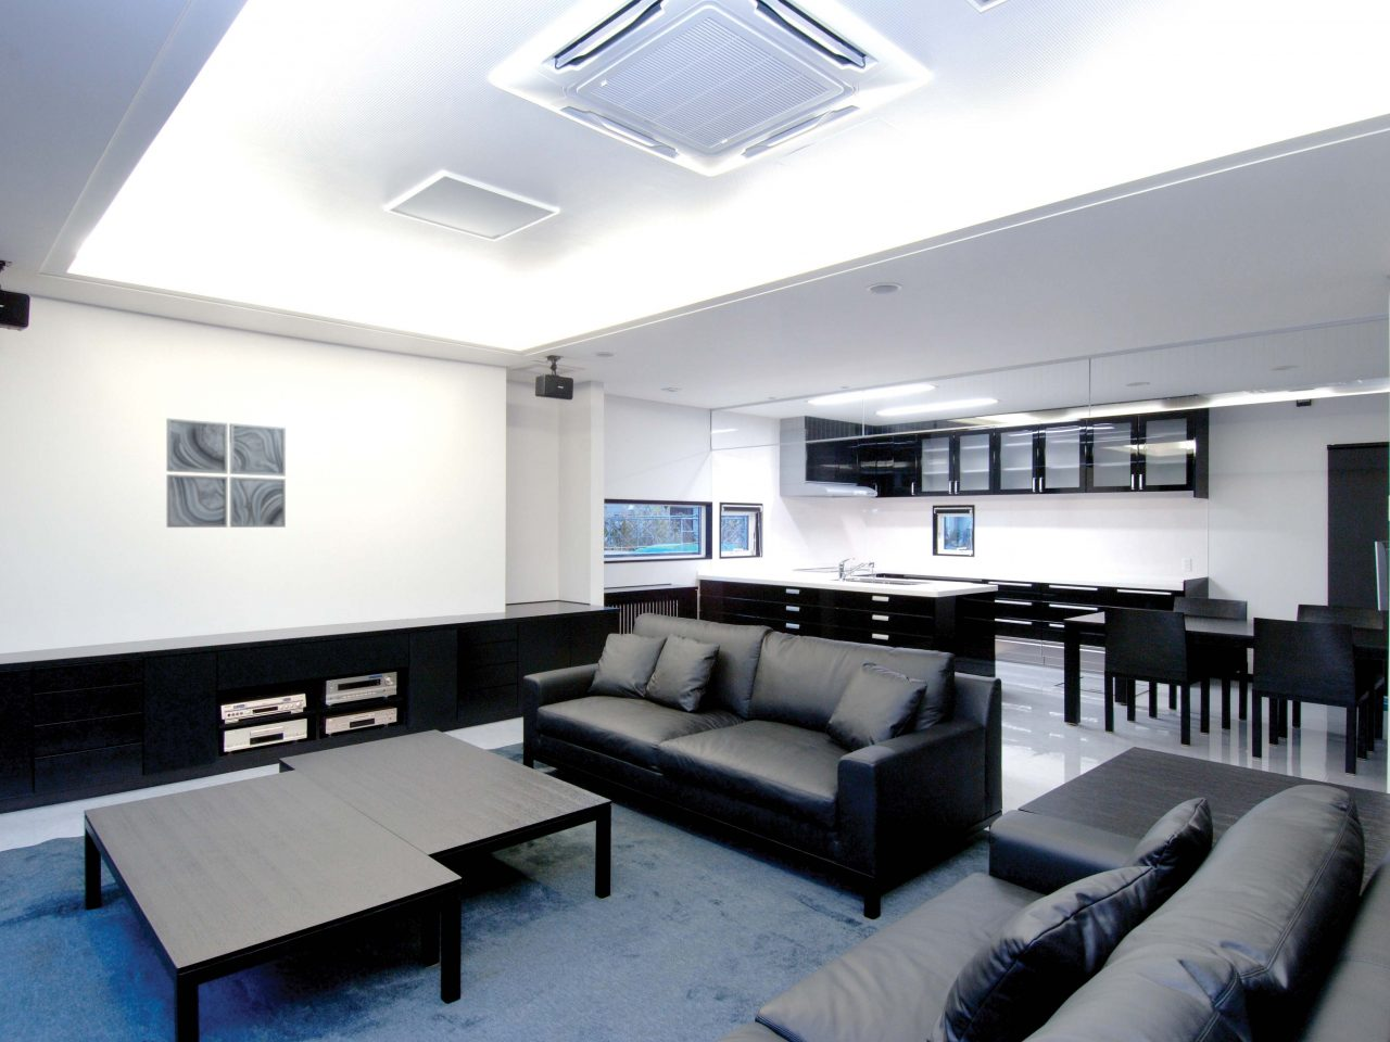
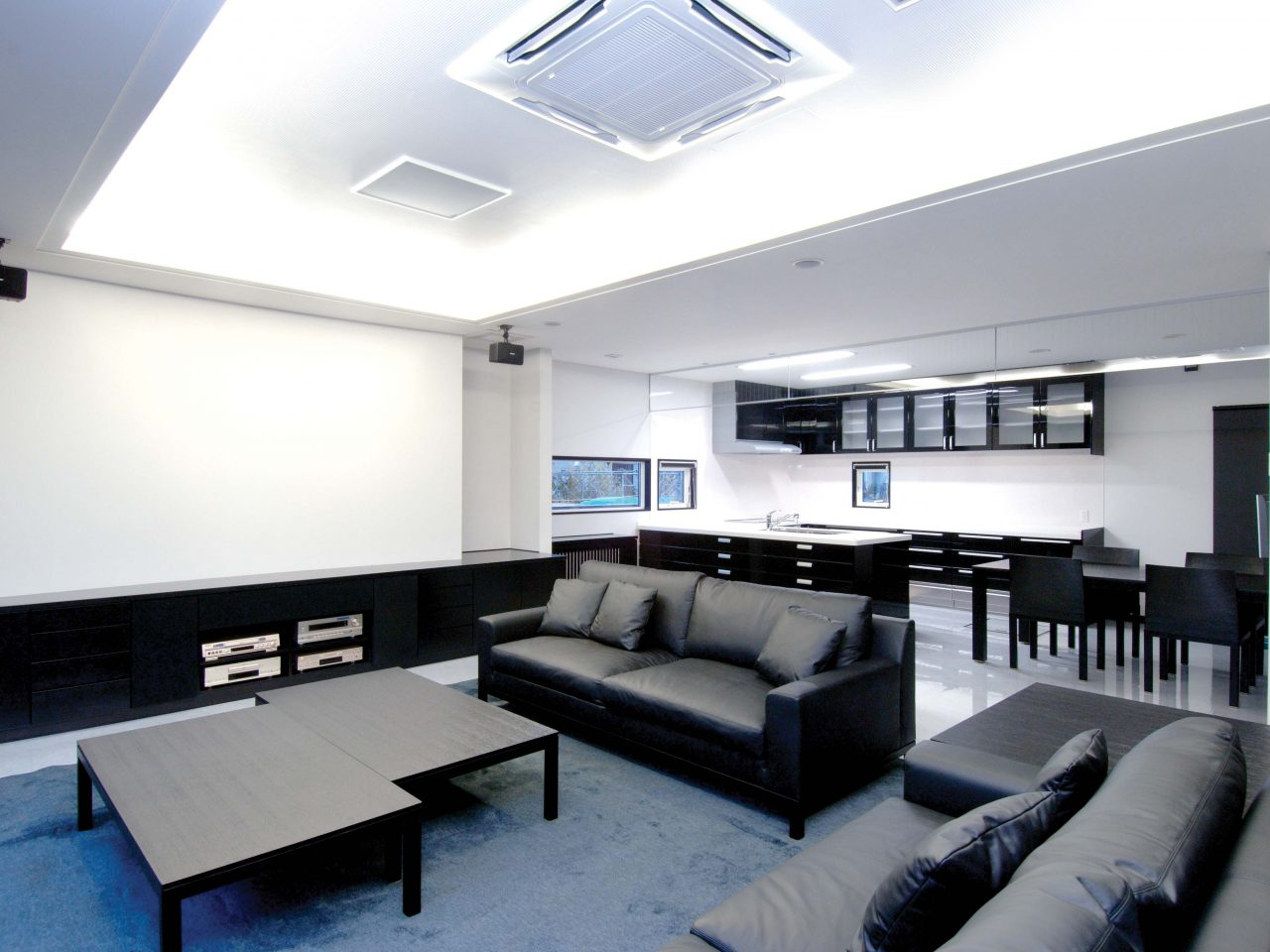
- wall art (227, 476)
